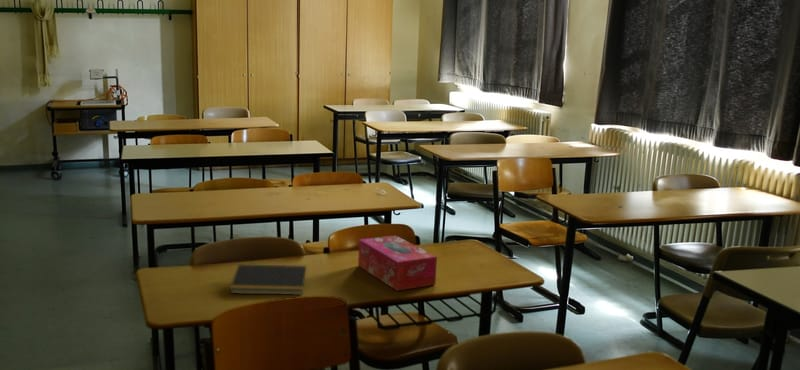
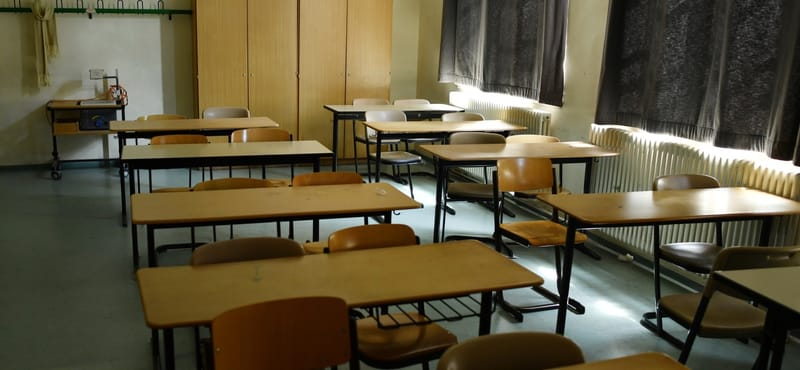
- tissue box (396, 261)
- notepad (269, 279)
